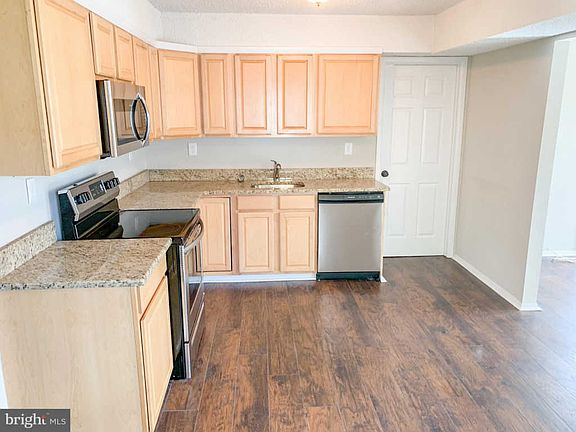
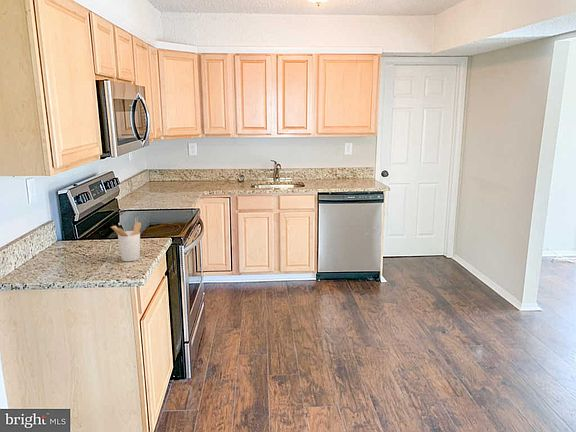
+ utensil holder (126, 241)
